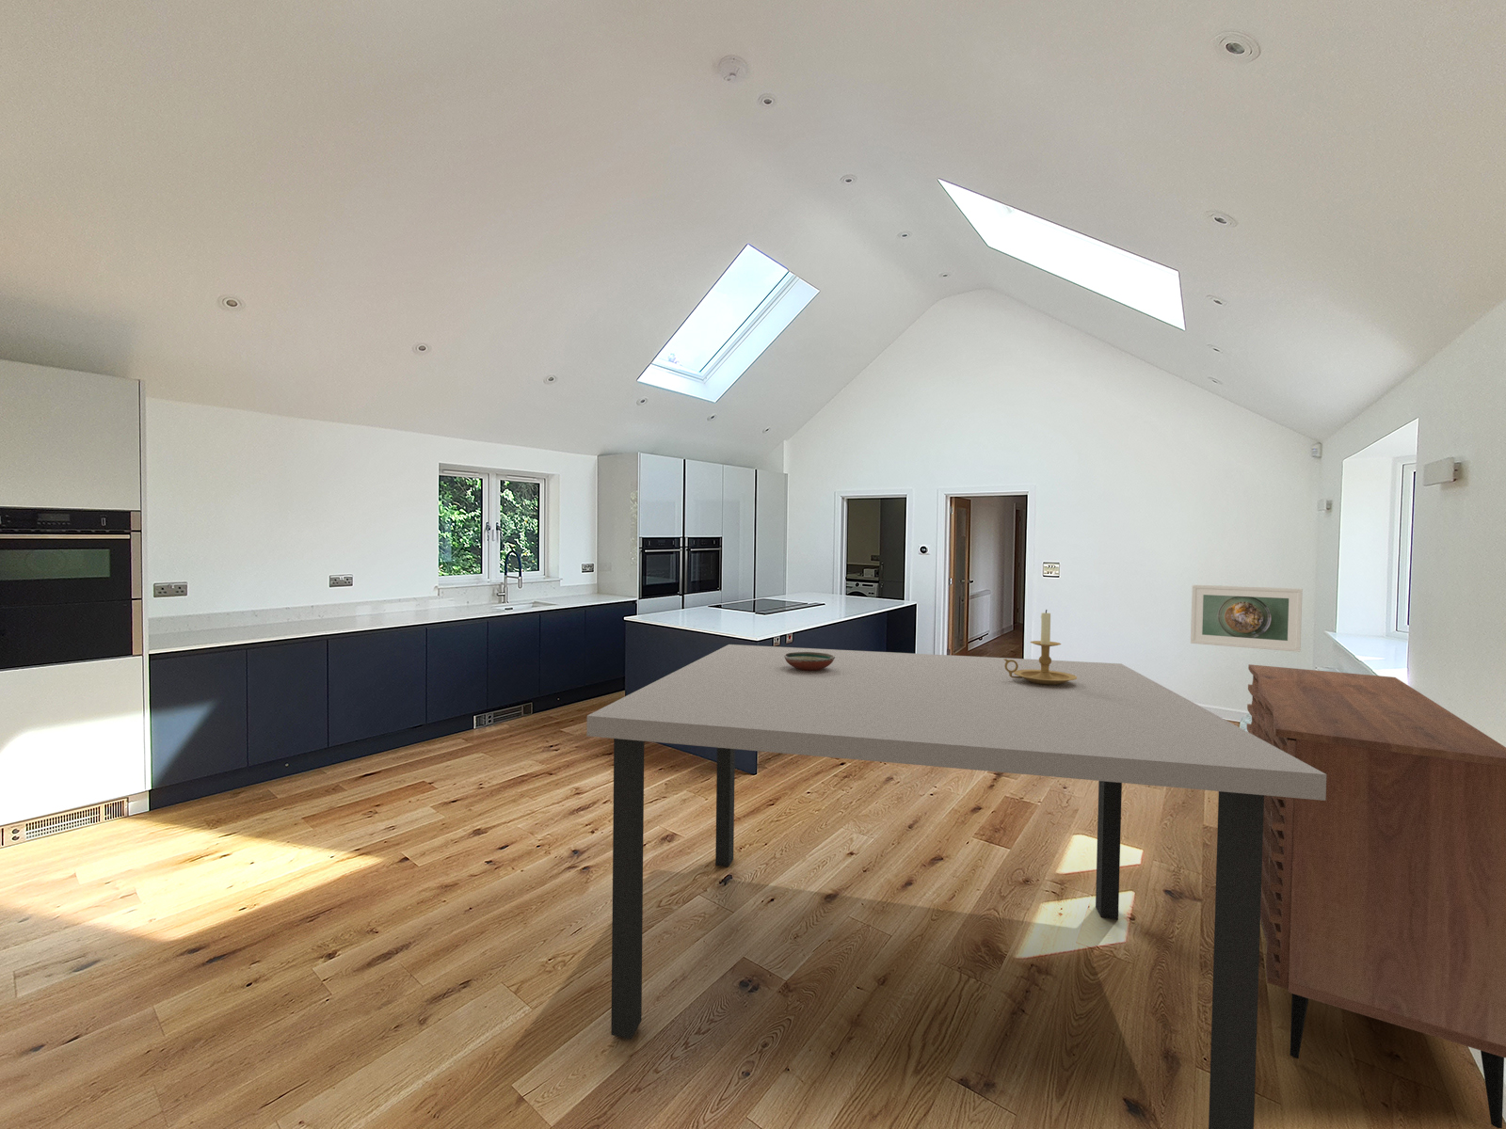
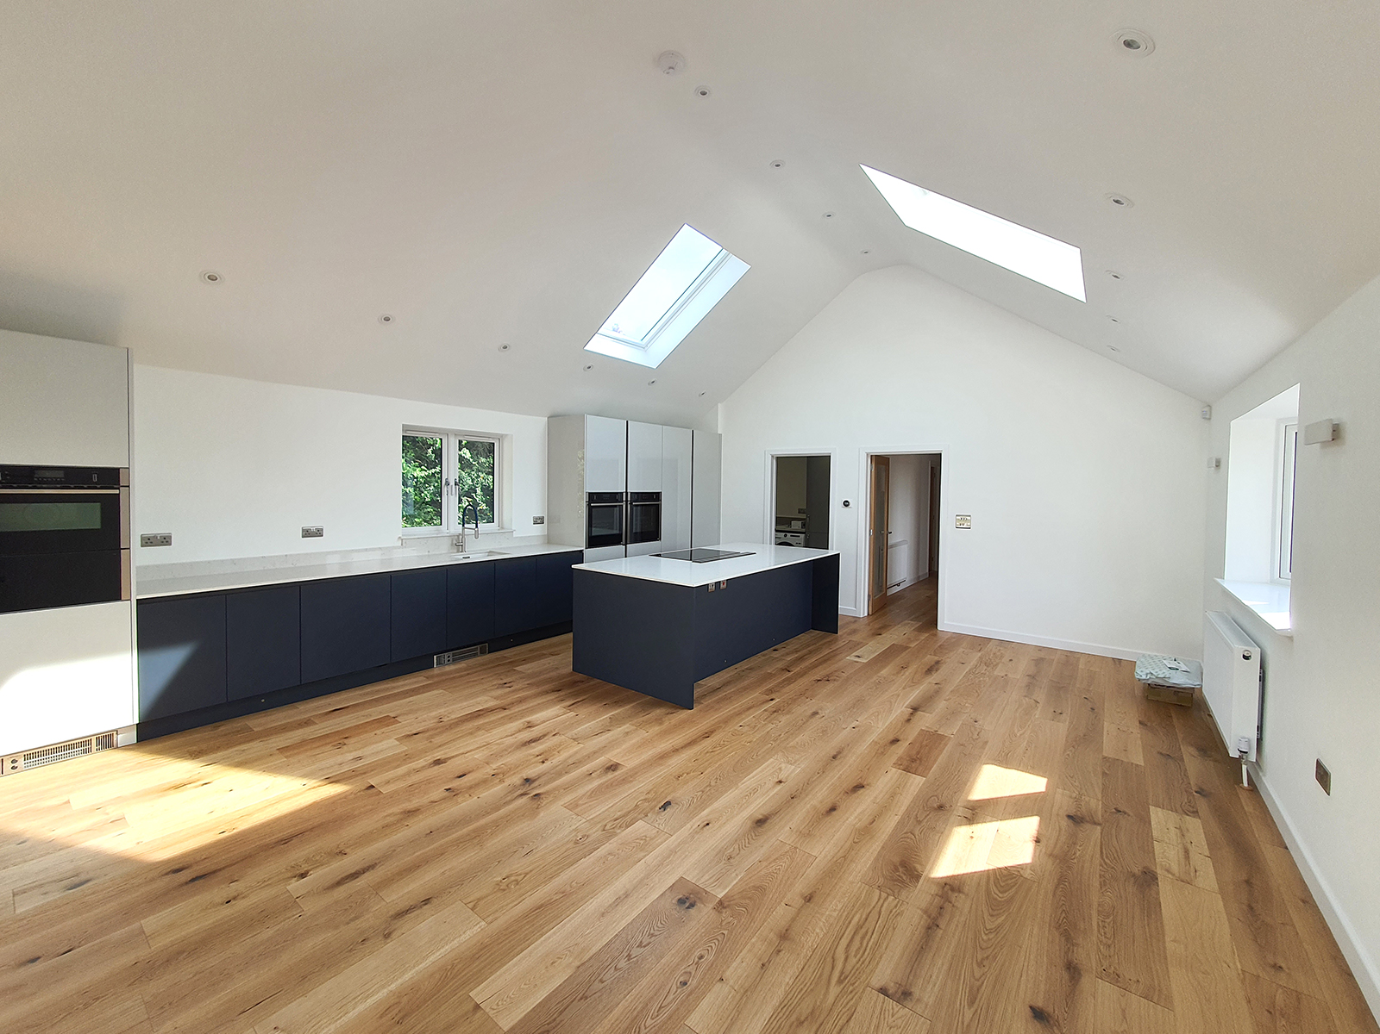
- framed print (1244, 617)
- sideboard (1341, 831)
- decorative bowl (809, 662)
- dining table (912, 764)
- candle holder (1045, 644)
